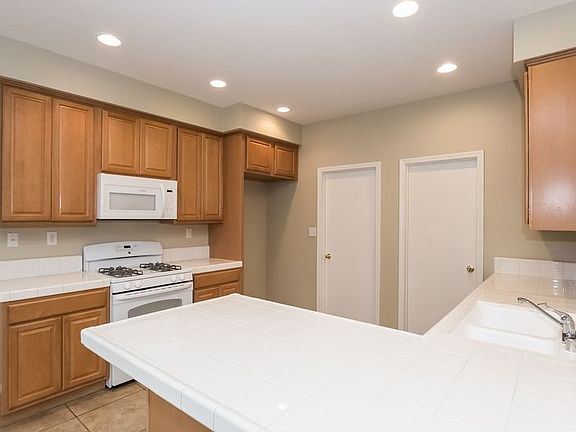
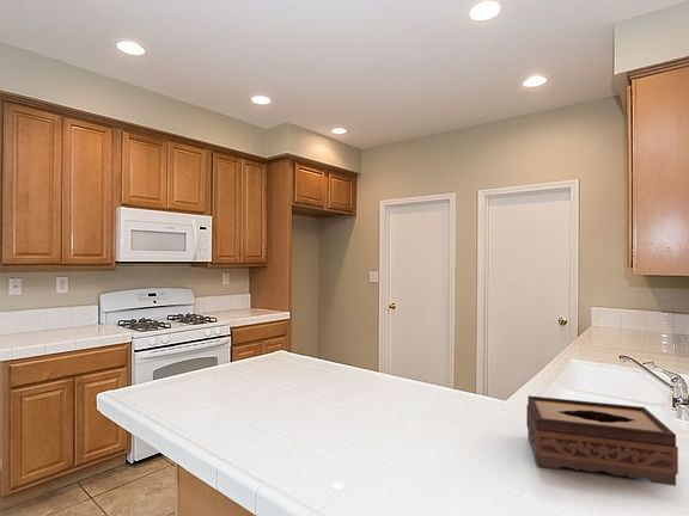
+ tissue box (592, 435)
